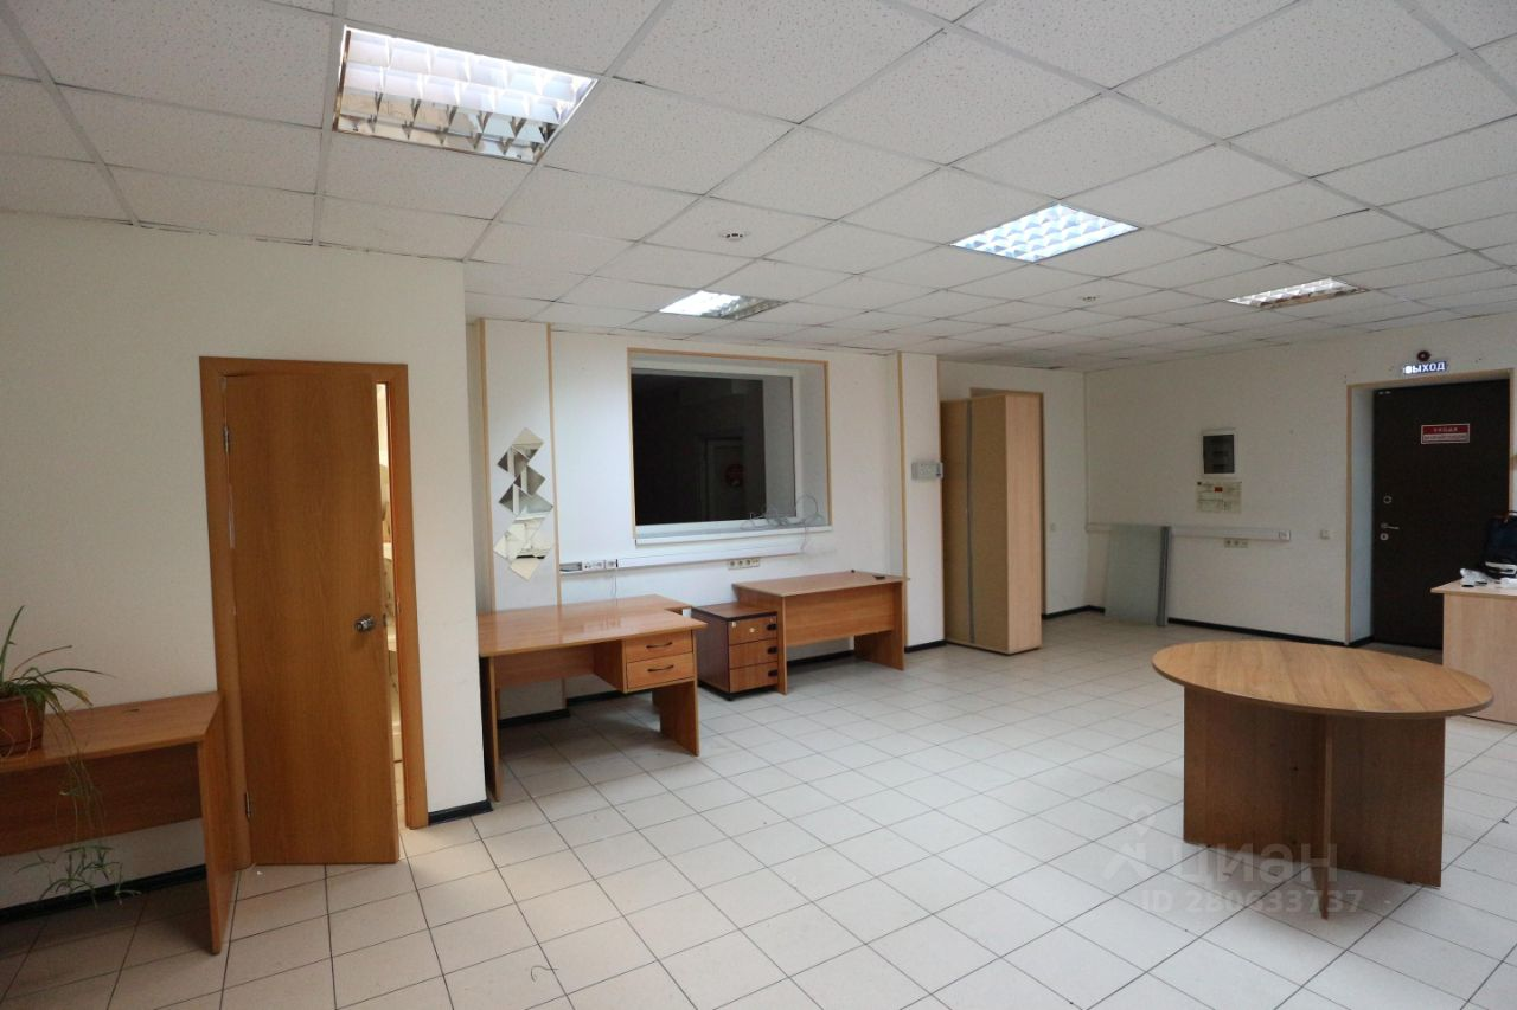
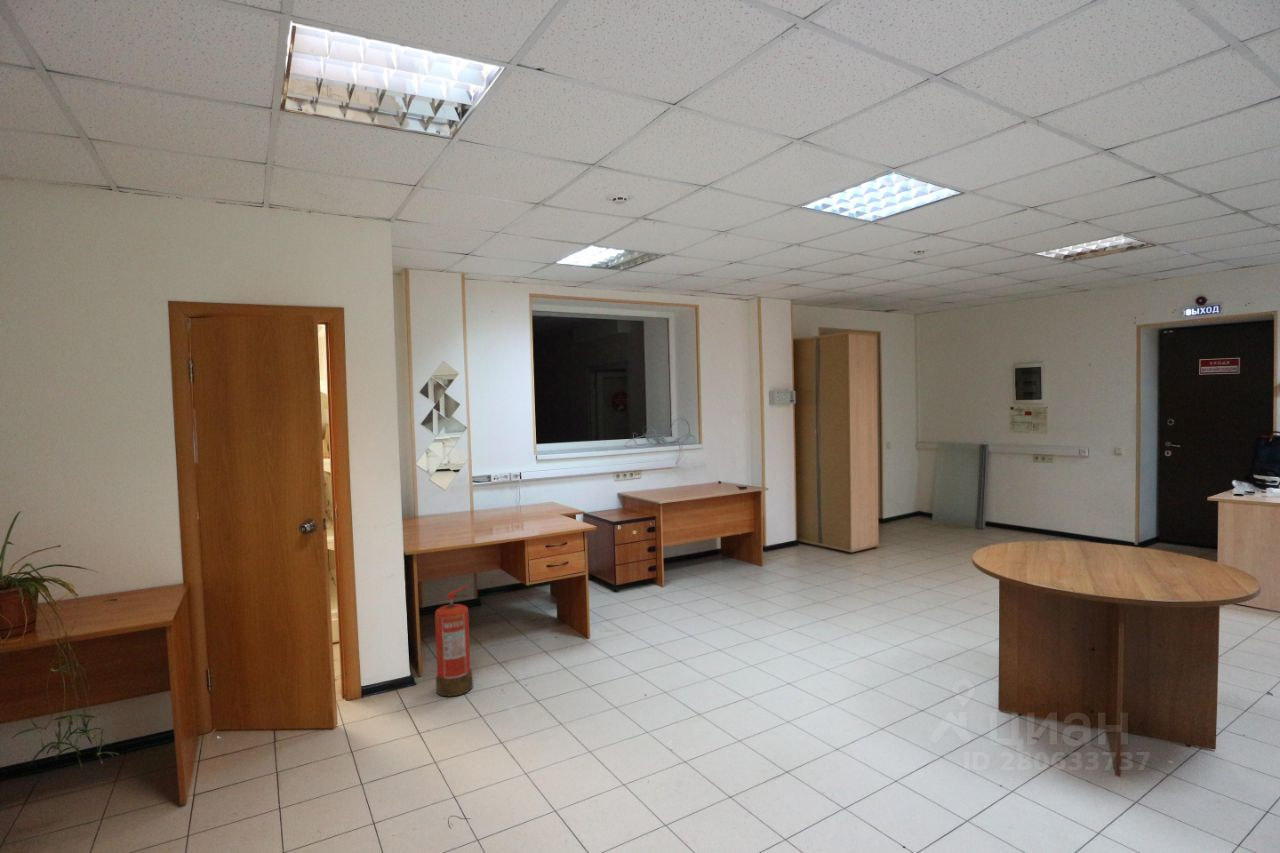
+ fire extinguisher (452, 638)
